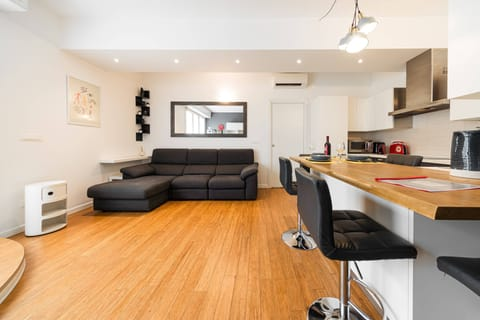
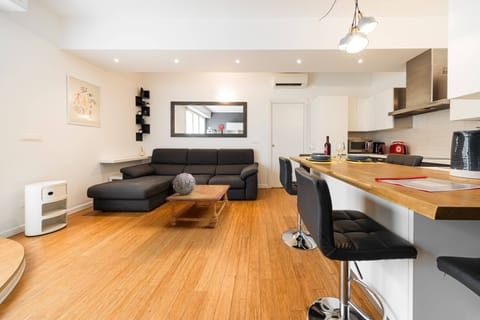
+ decorative sphere (184, 183)
+ coffee table (203, 202)
